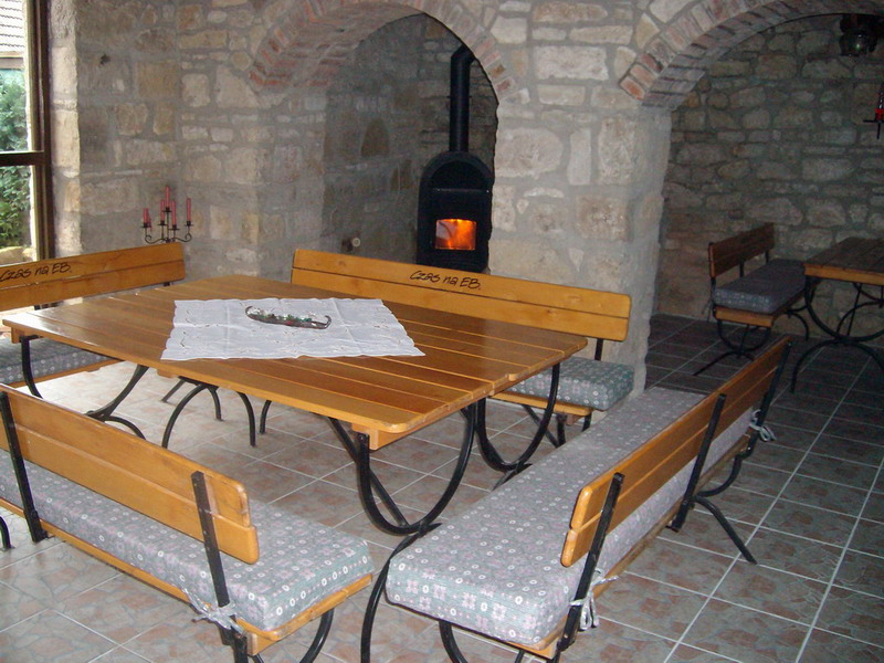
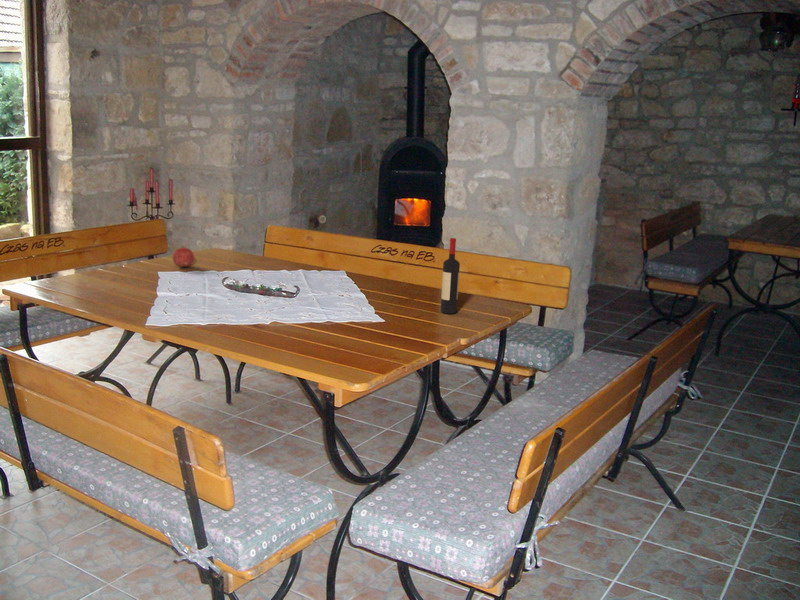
+ fruit (183, 256)
+ wine bottle (450, 275)
